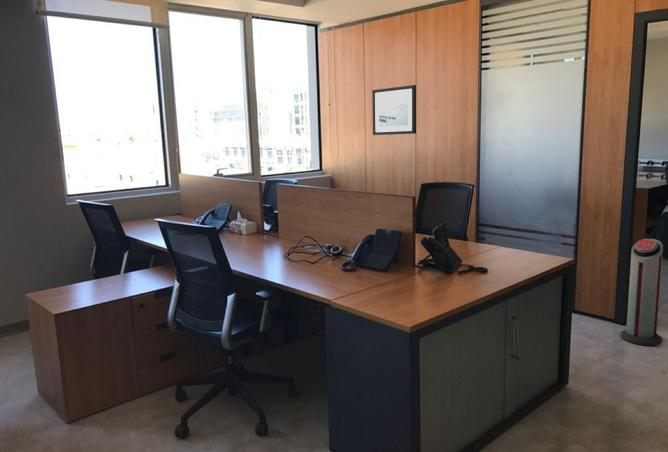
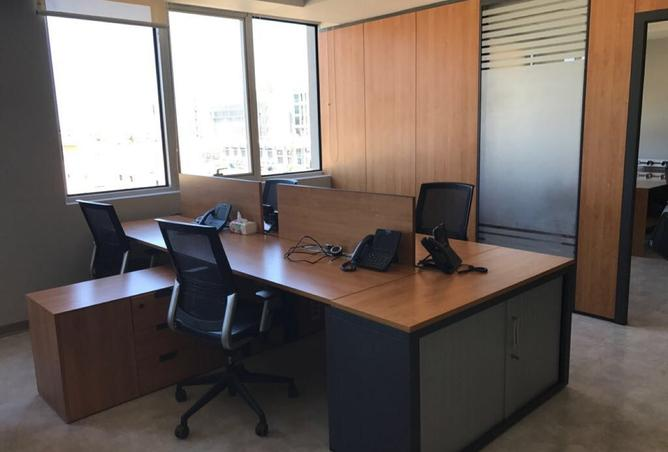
- air purifier (644, 289)
- wall art (393, 111)
